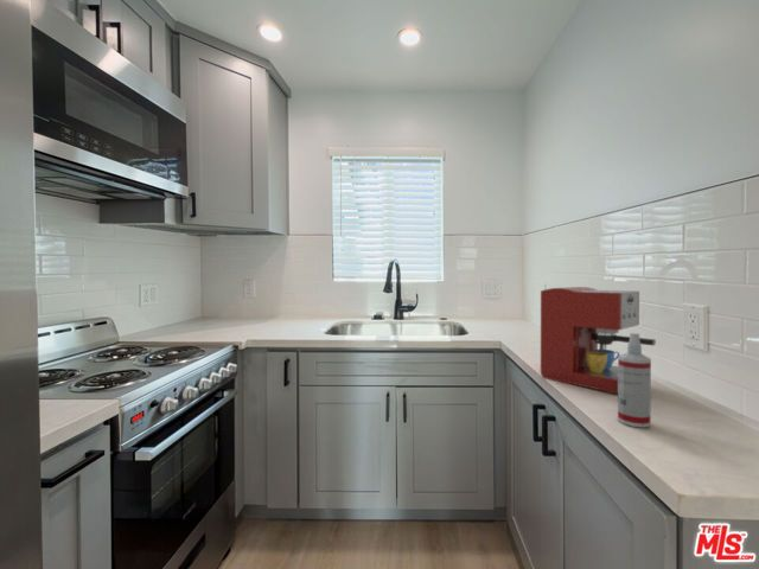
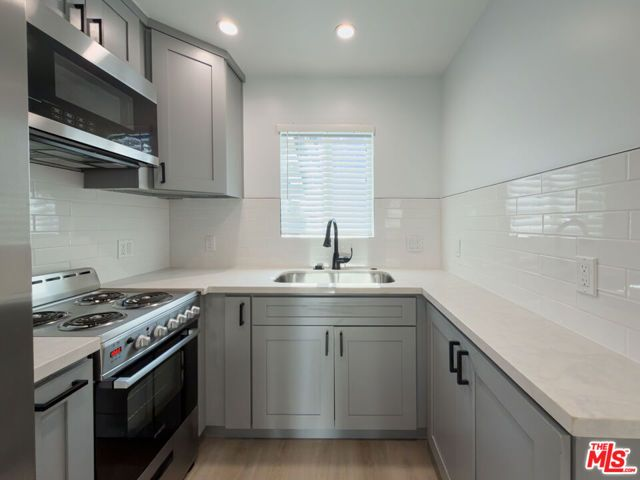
- spray bottle (633, 377)
- coffee maker (587, 333)
